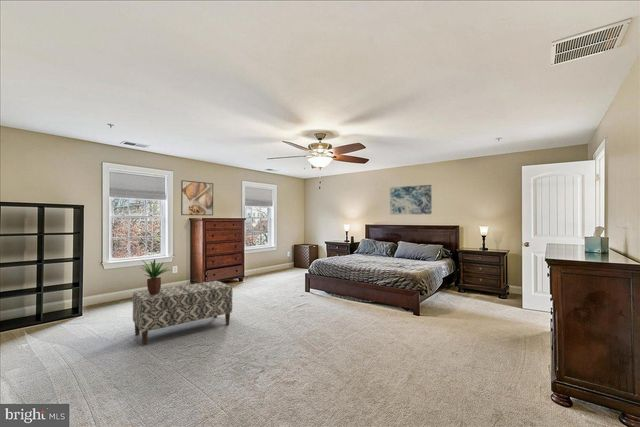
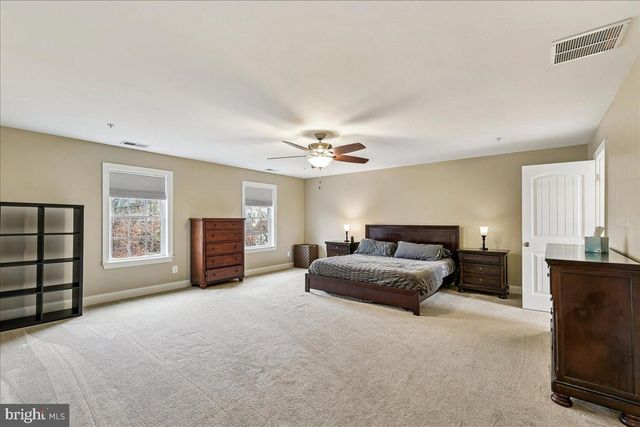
- wall art (409, 200)
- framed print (197, 198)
- bench (184, 309)
- potted plant (155, 276)
